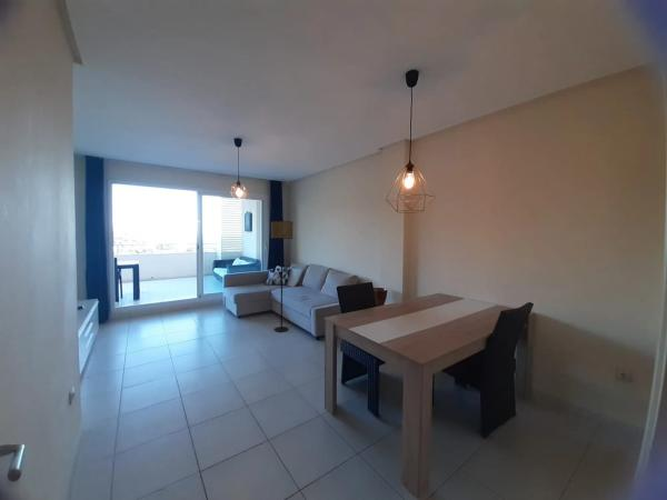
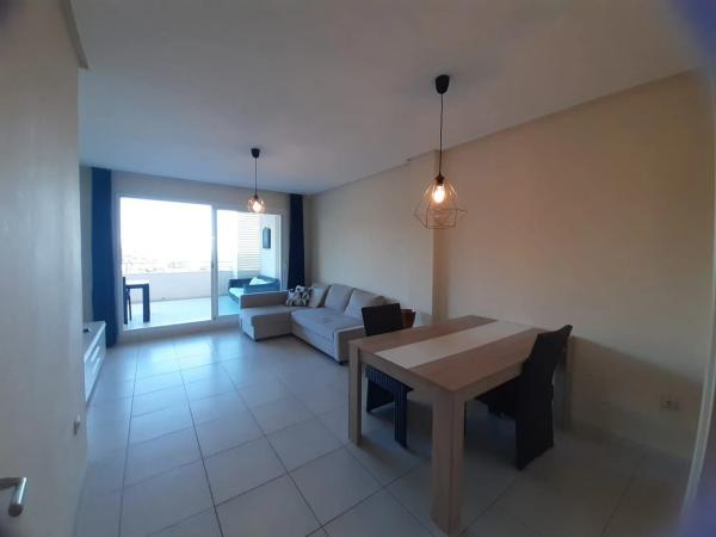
- floor lamp (281, 276)
